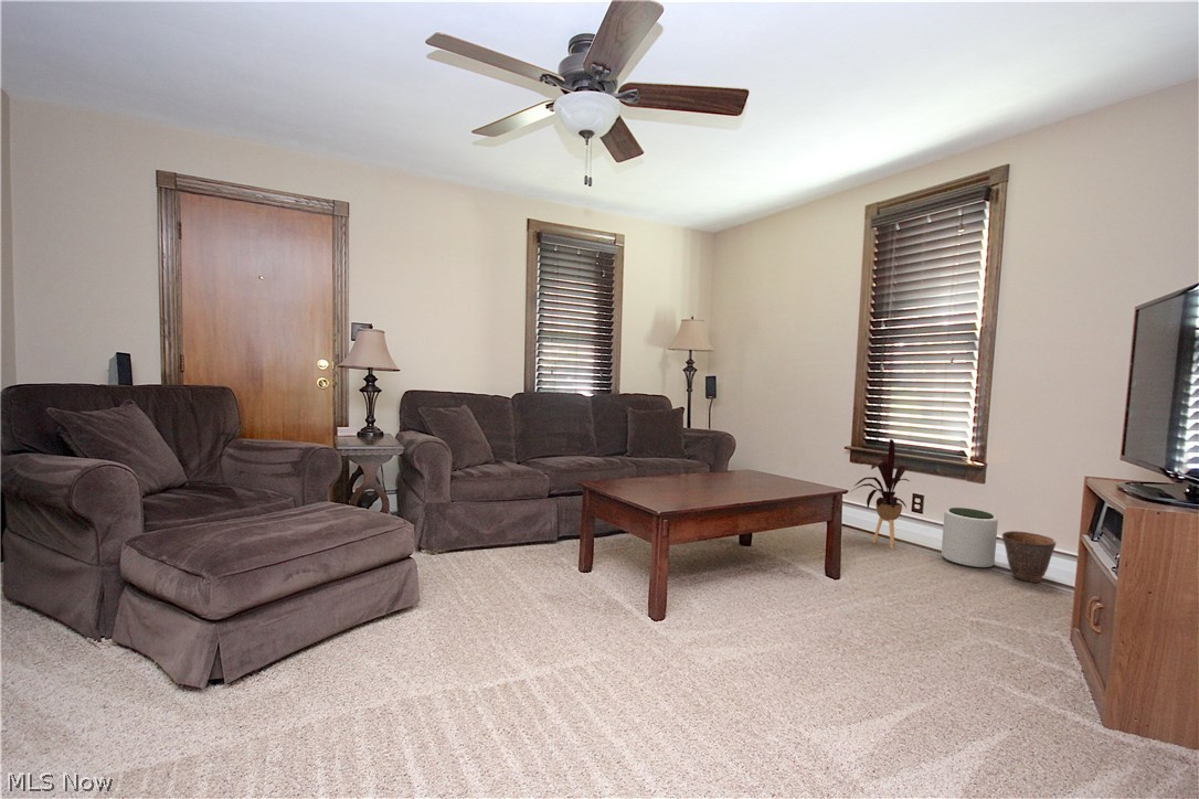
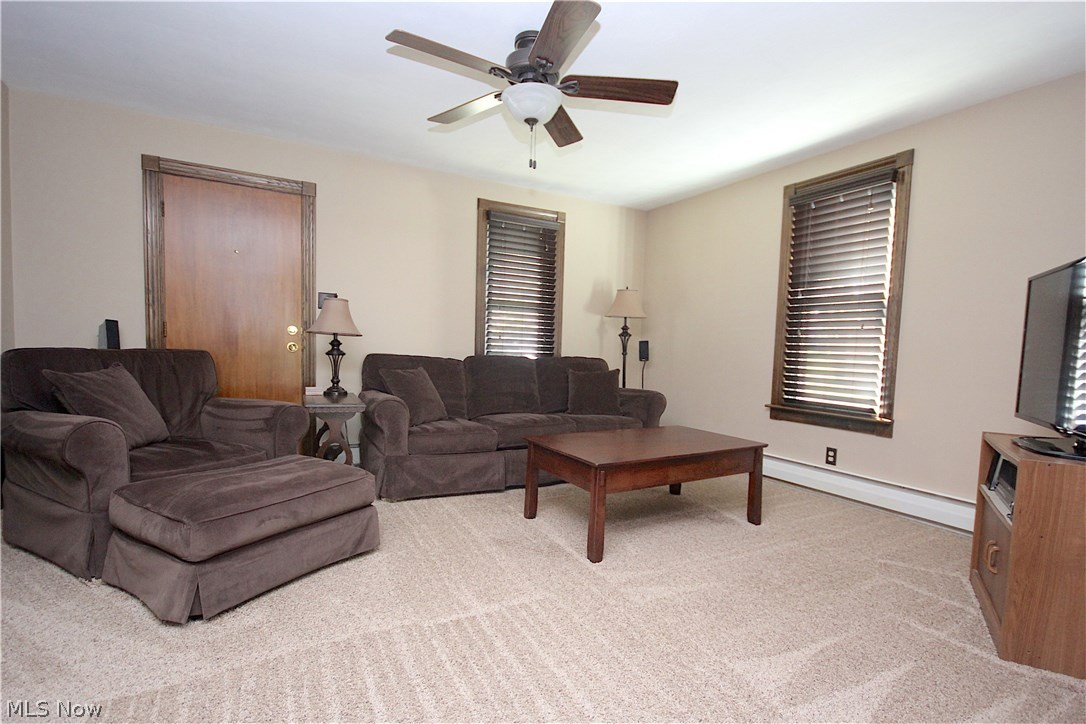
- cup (1027, 557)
- plant pot (968, 536)
- house plant (882, 490)
